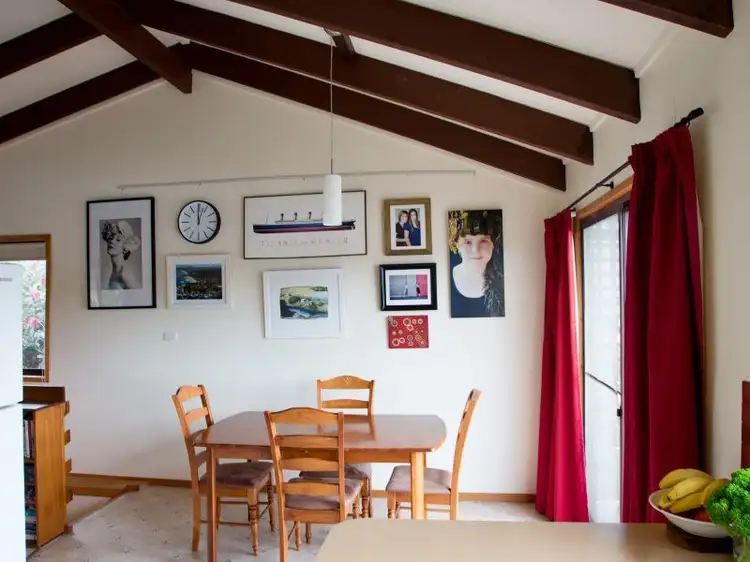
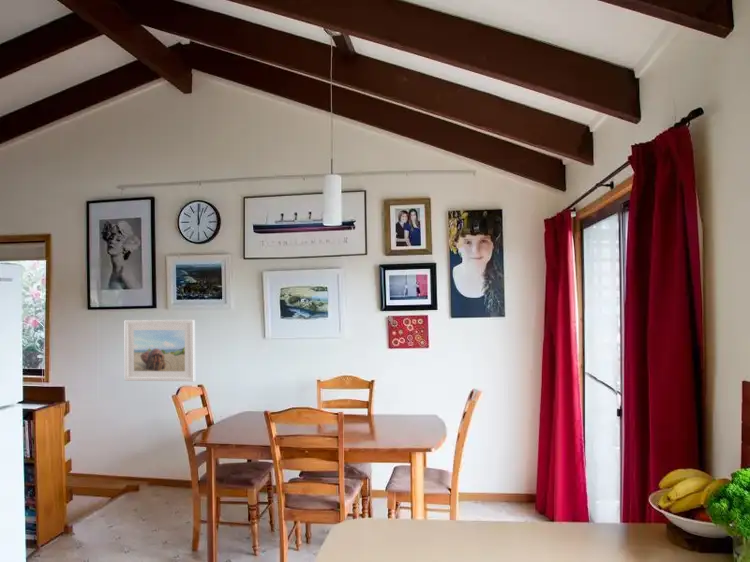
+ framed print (159, 350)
